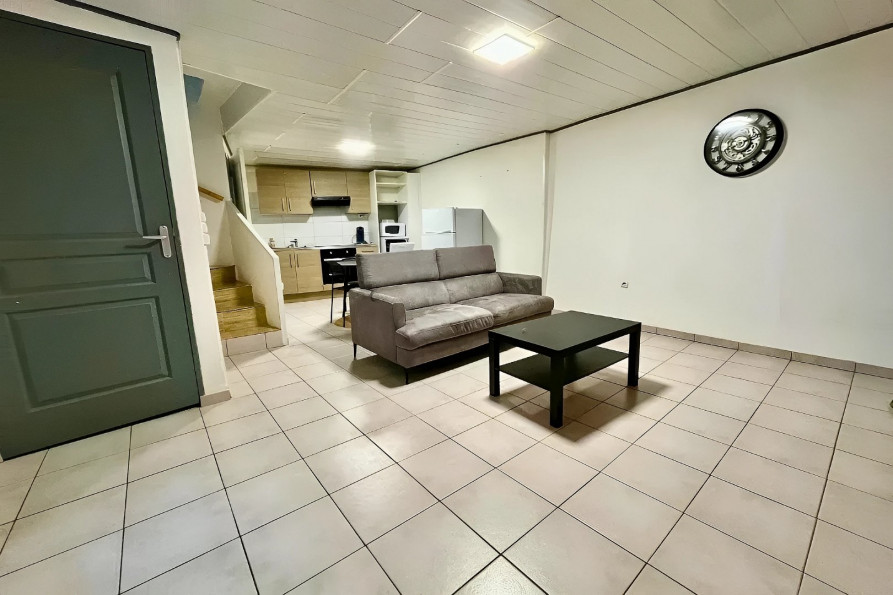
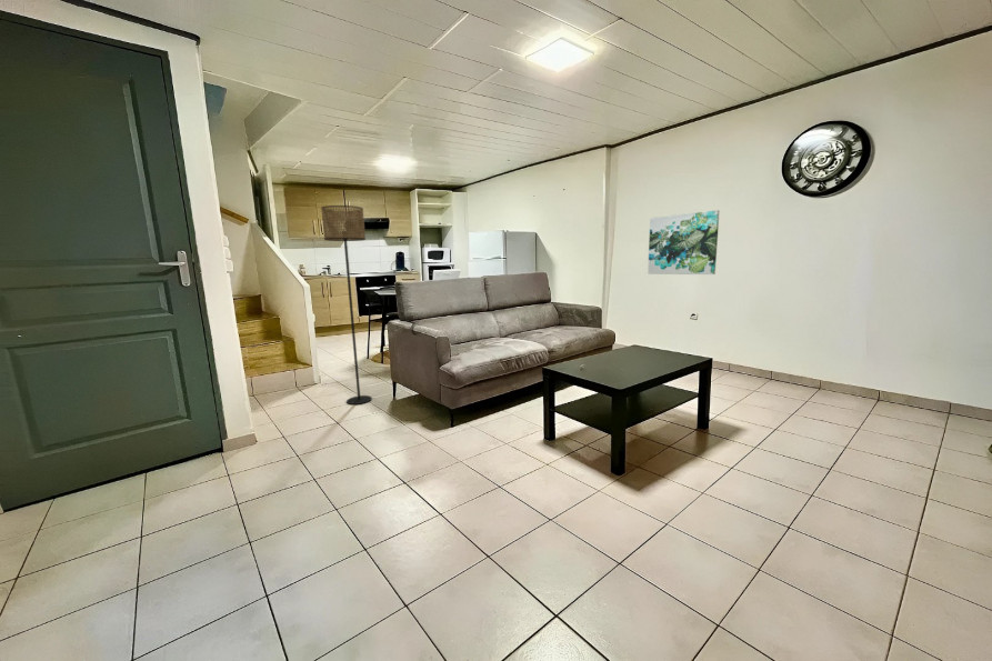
+ wall art (681, 244)
+ floor lamp (351, 308)
